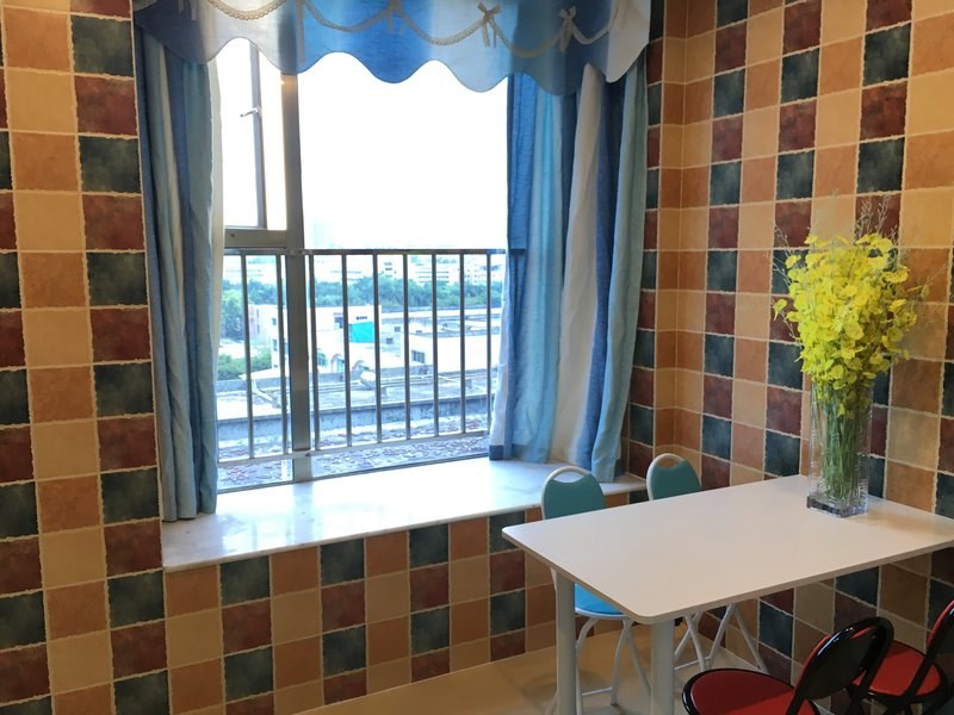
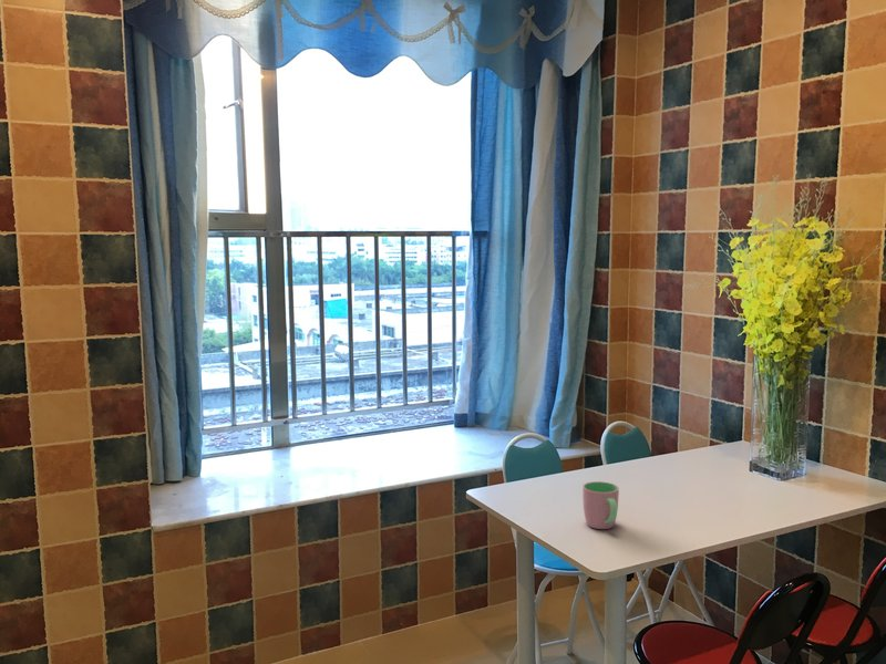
+ cup (602, 507)
